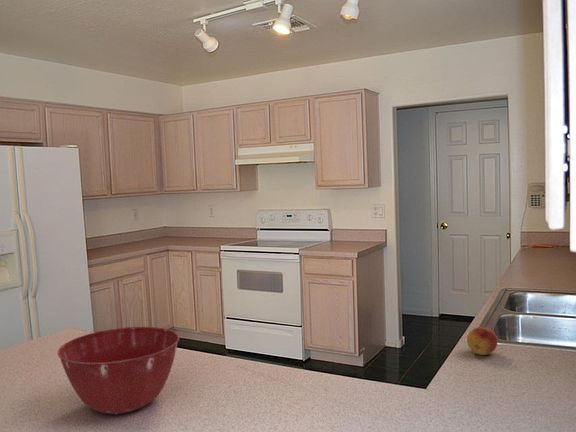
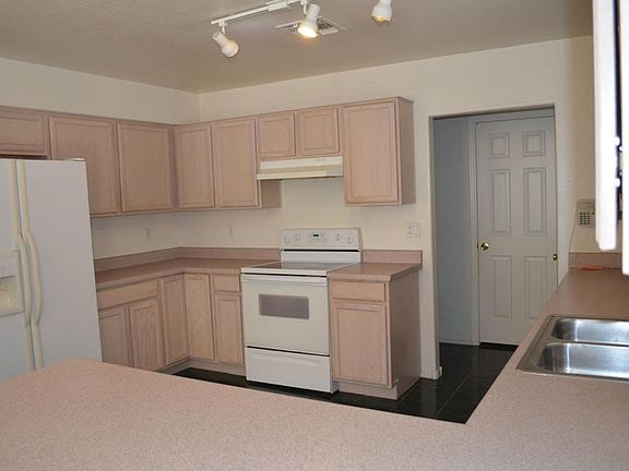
- fruit (482, 341)
- mixing bowl (122, 372)
